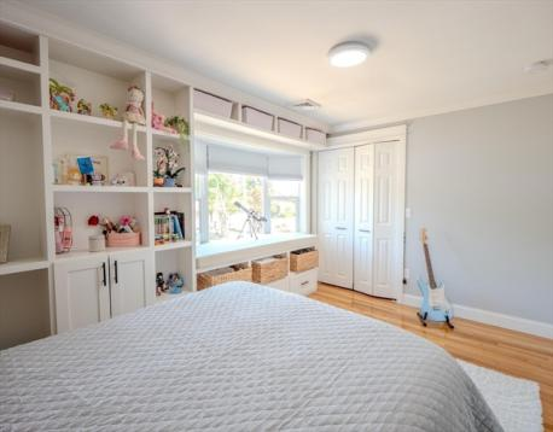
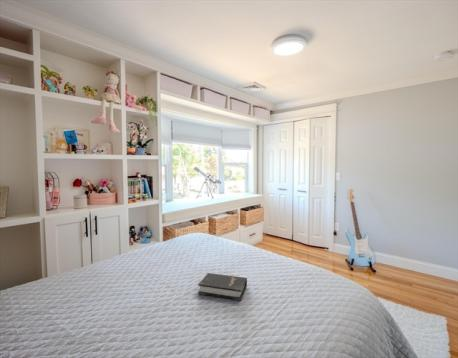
+ hardback book (223, 284)
